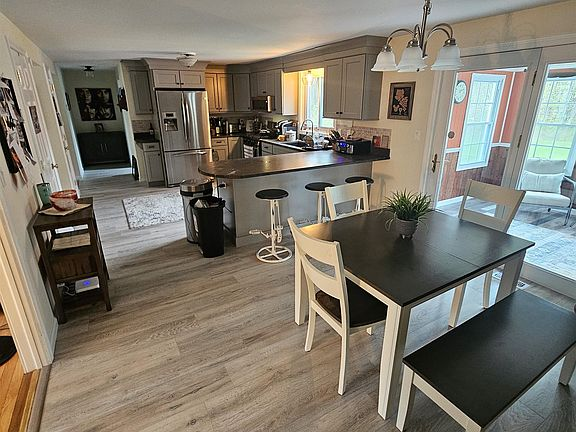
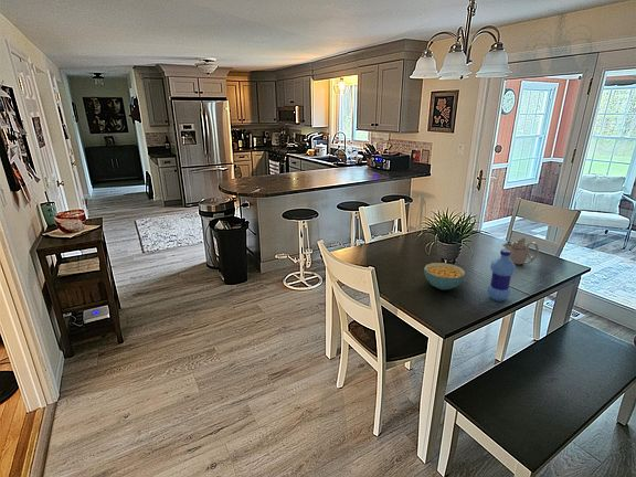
+ teapot (519, 251)
+ cereal bowl (443, 278)
+ water bottle (501, 275)
